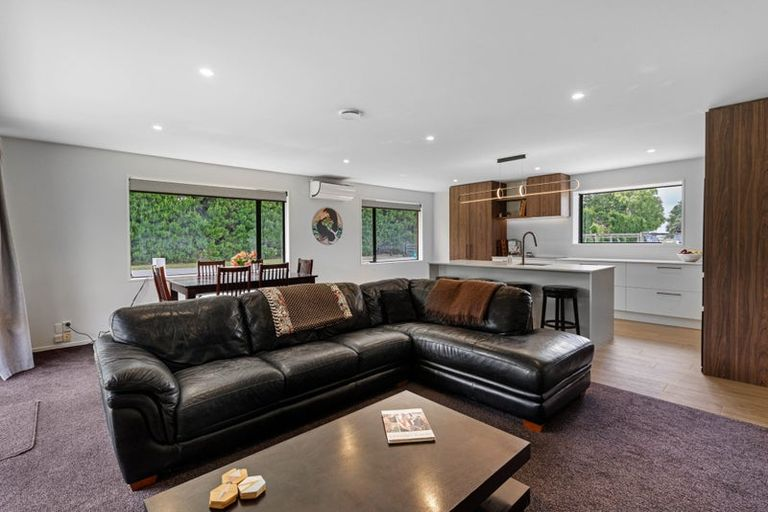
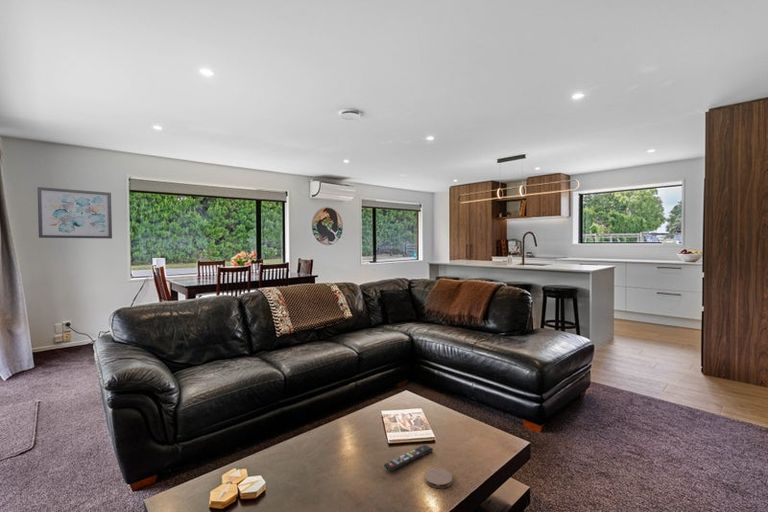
+ coaster (438, 477)
+ wall art (76, 214)
+ remote control (409, 457)
